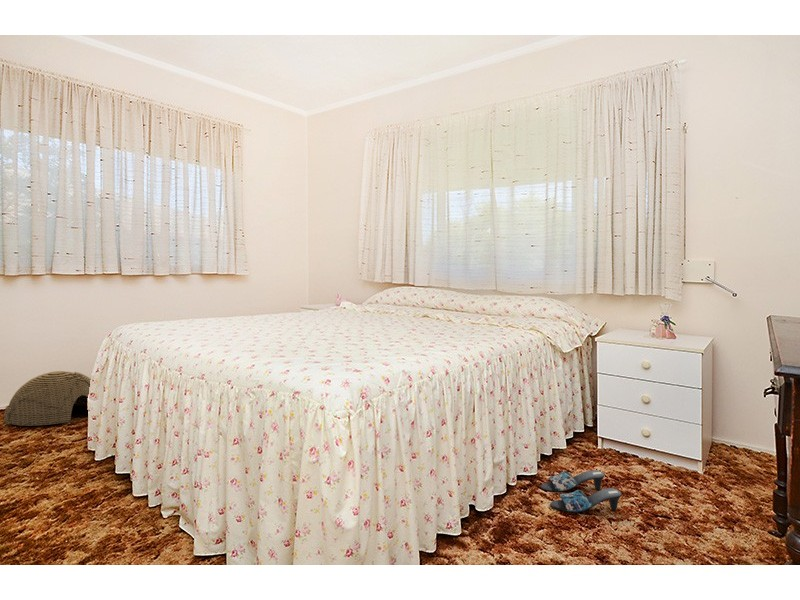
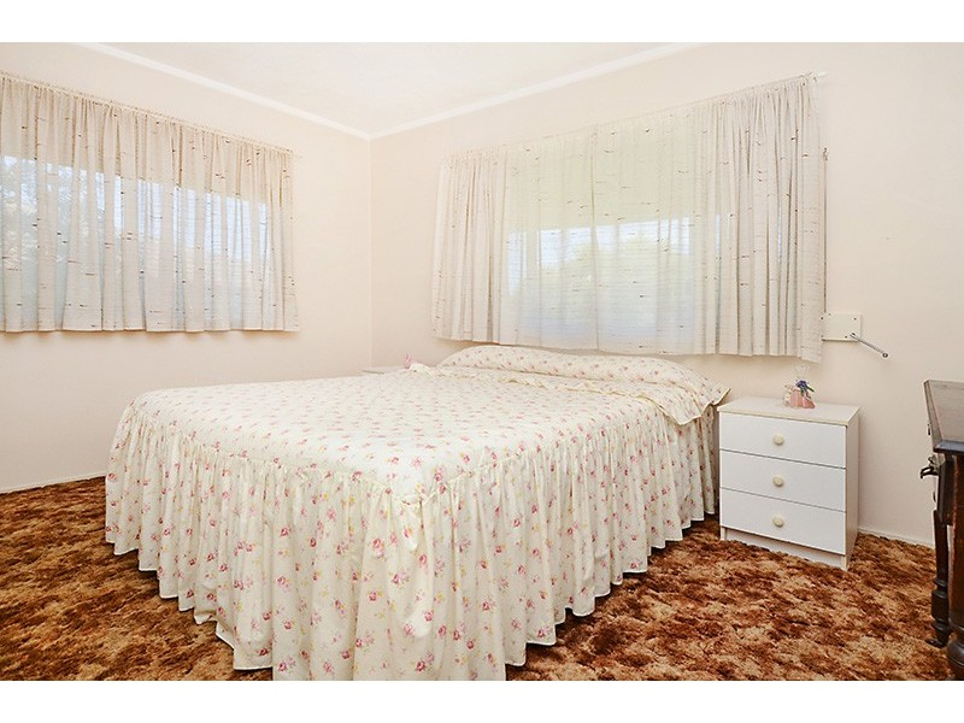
- woven basket (56, 393)
- slippers (578, 490)
